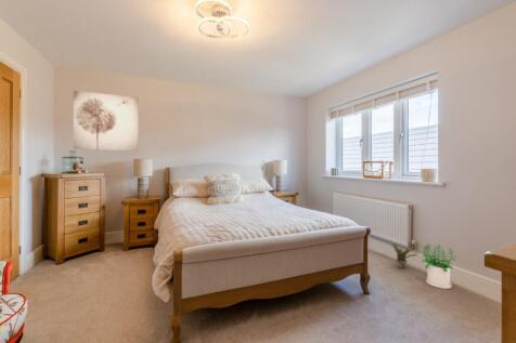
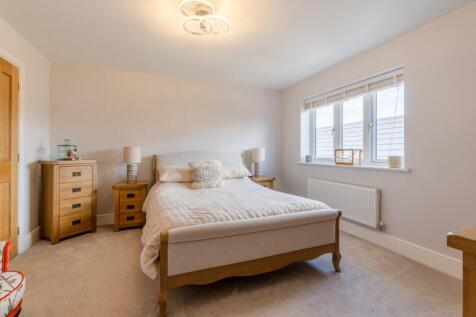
- potted plant (401, 256)
- wall art (107, 121)
- potted plant (436, 263)
